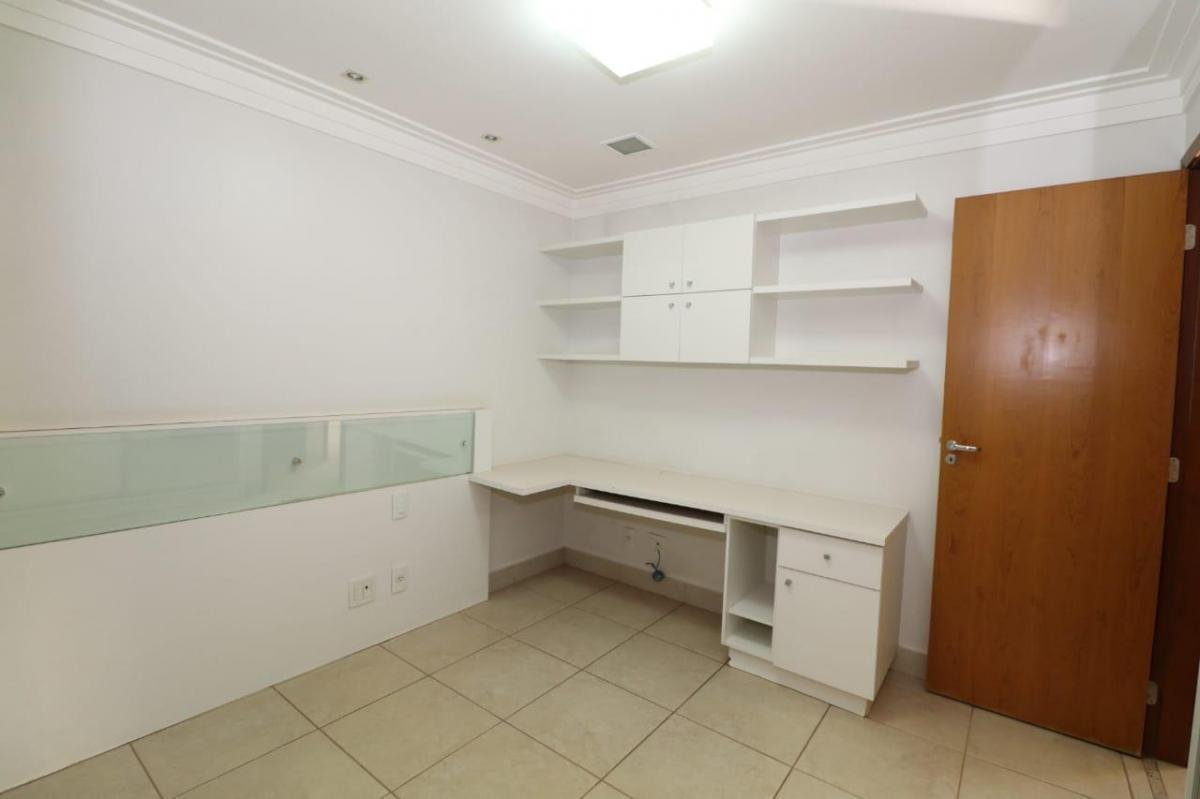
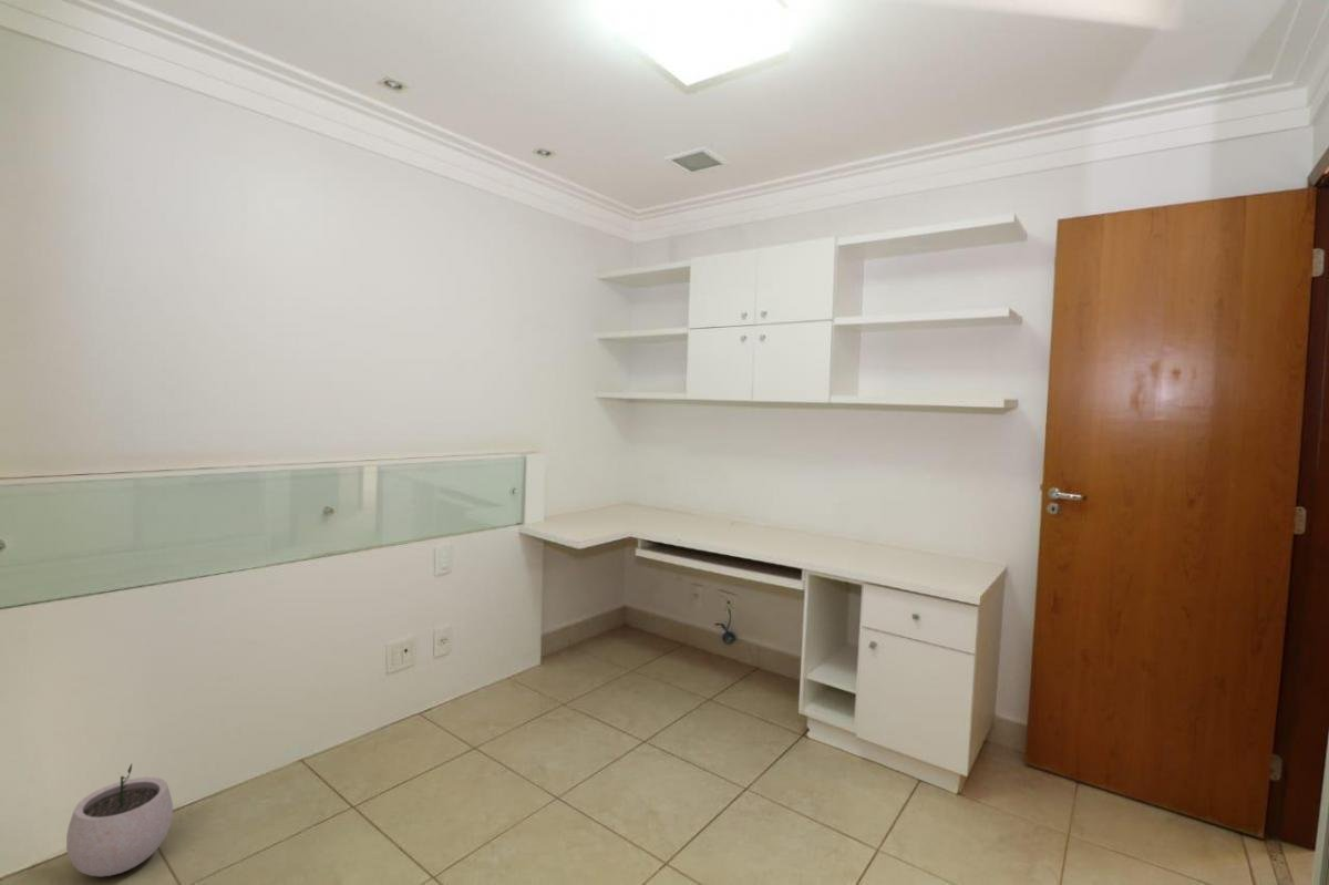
+ plant pot (122, 815)
